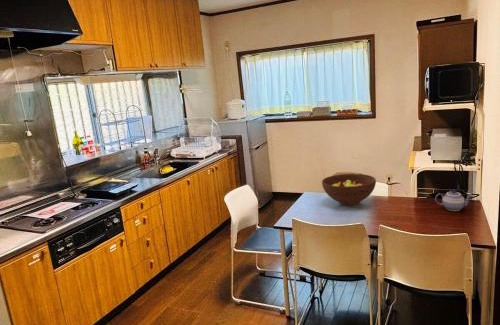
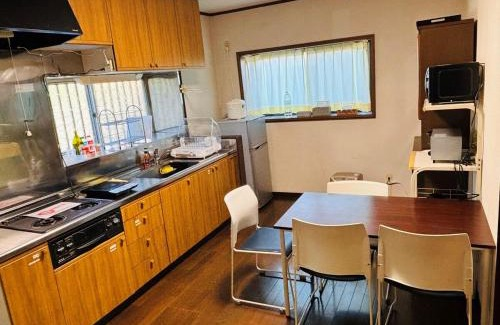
- teapot (453, 199)
- fruit bowl (348, 191)
